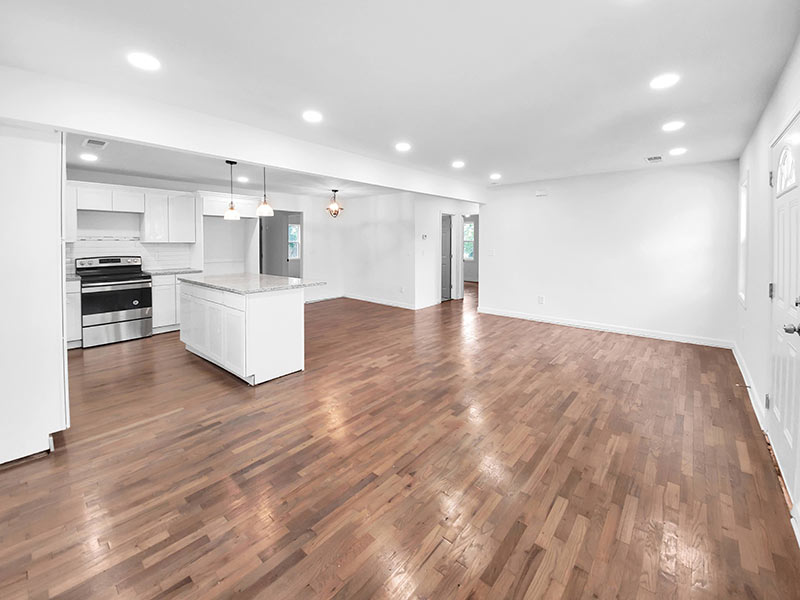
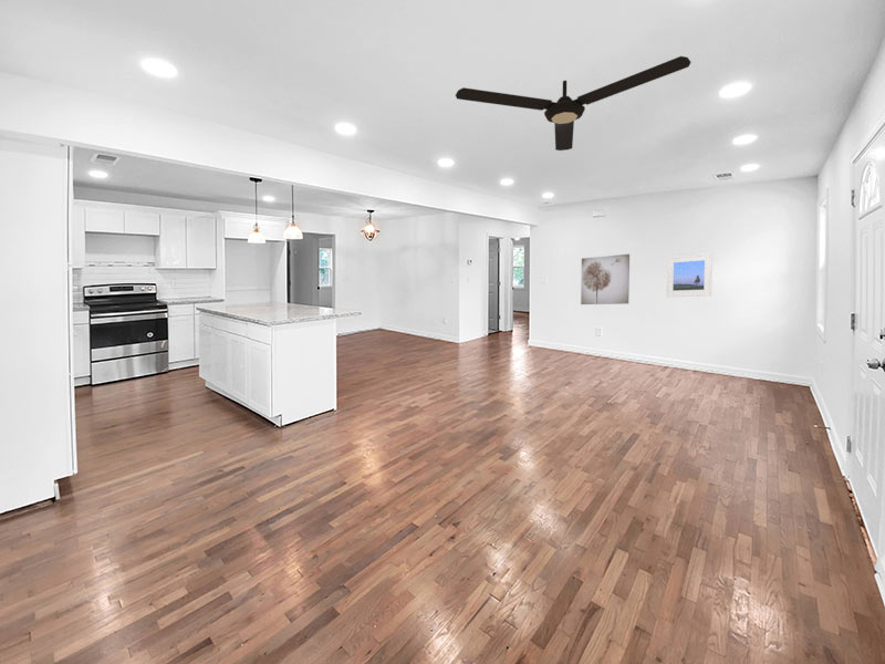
+ wall art (604, 280)
+ ceiling fan (564, 111)
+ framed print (688, 276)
